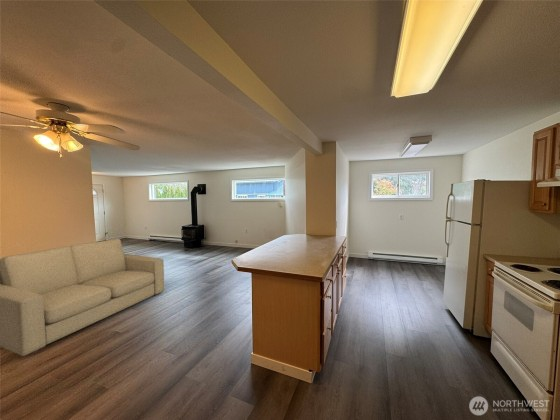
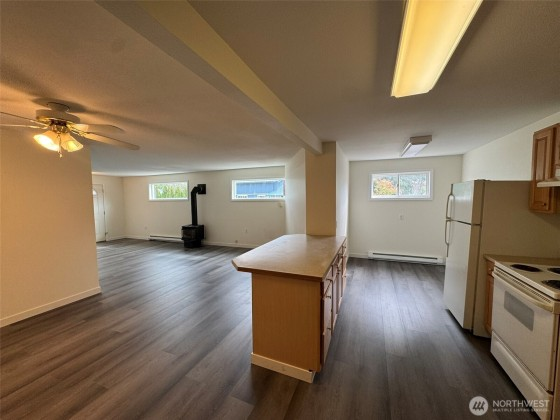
- sofa (87, 279)
